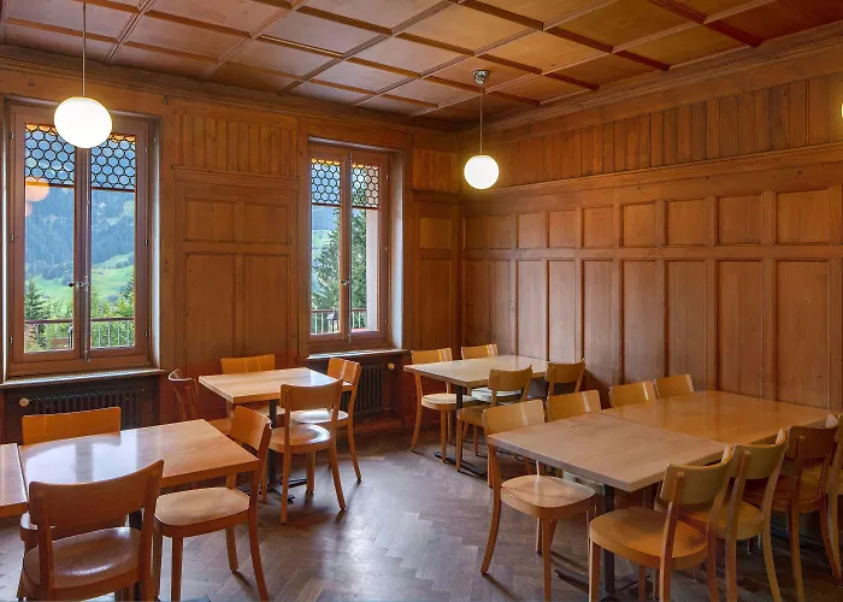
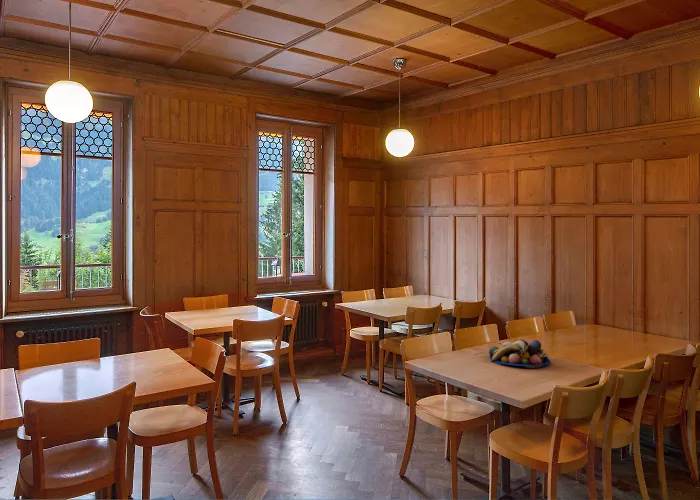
+ fruit bowl (519, 350)
